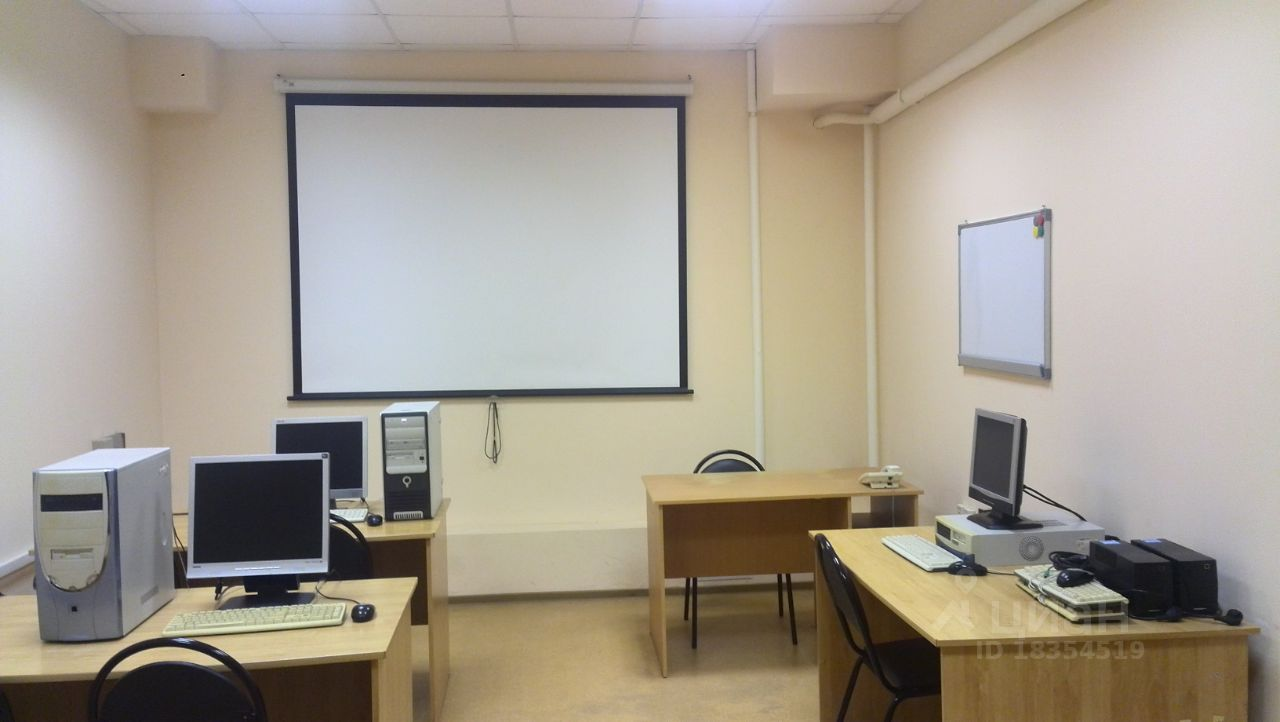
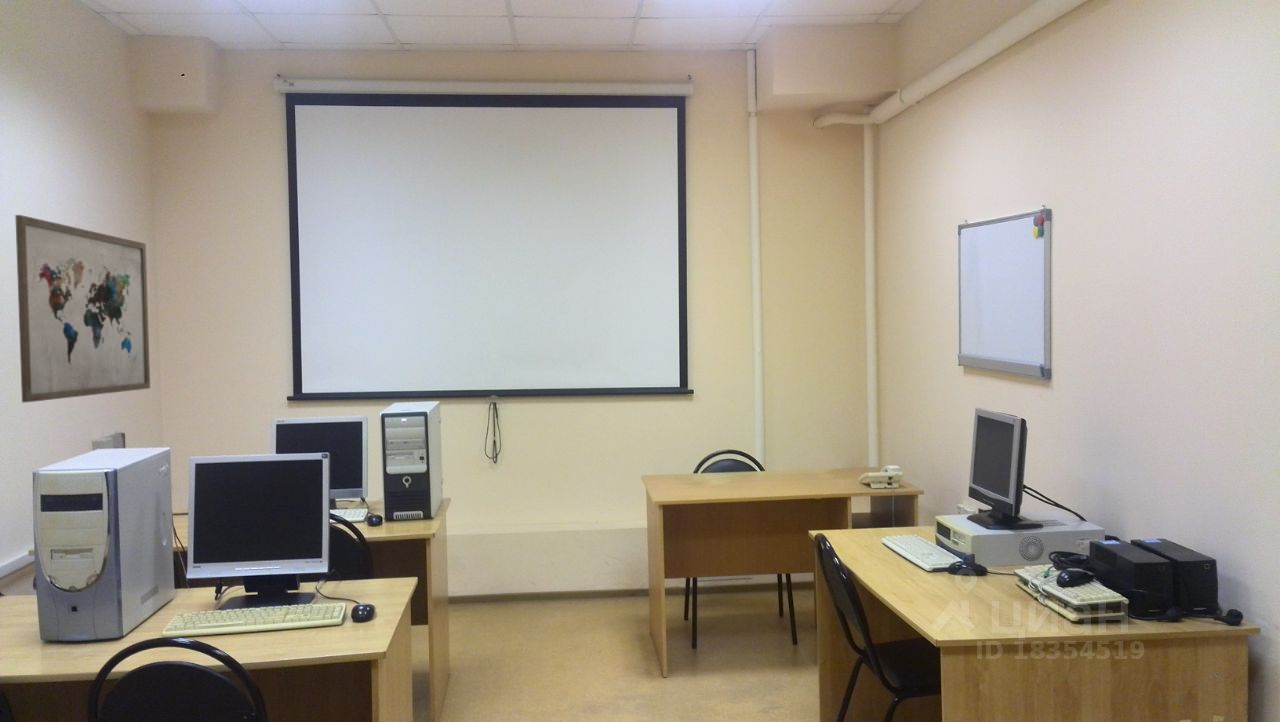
+ wall art (91, 313)
